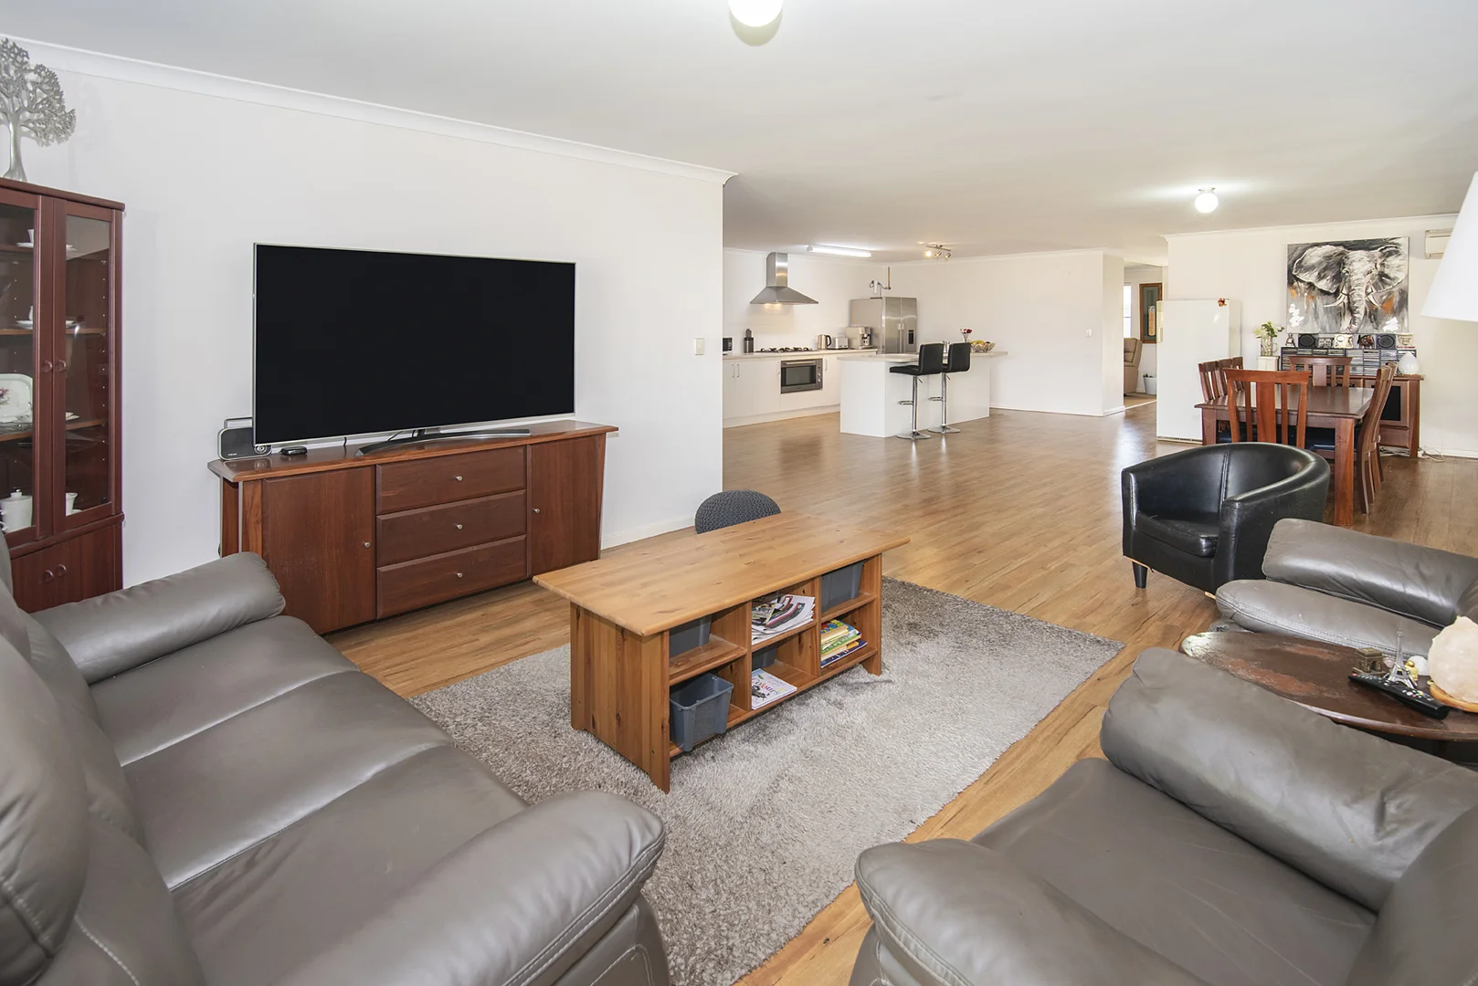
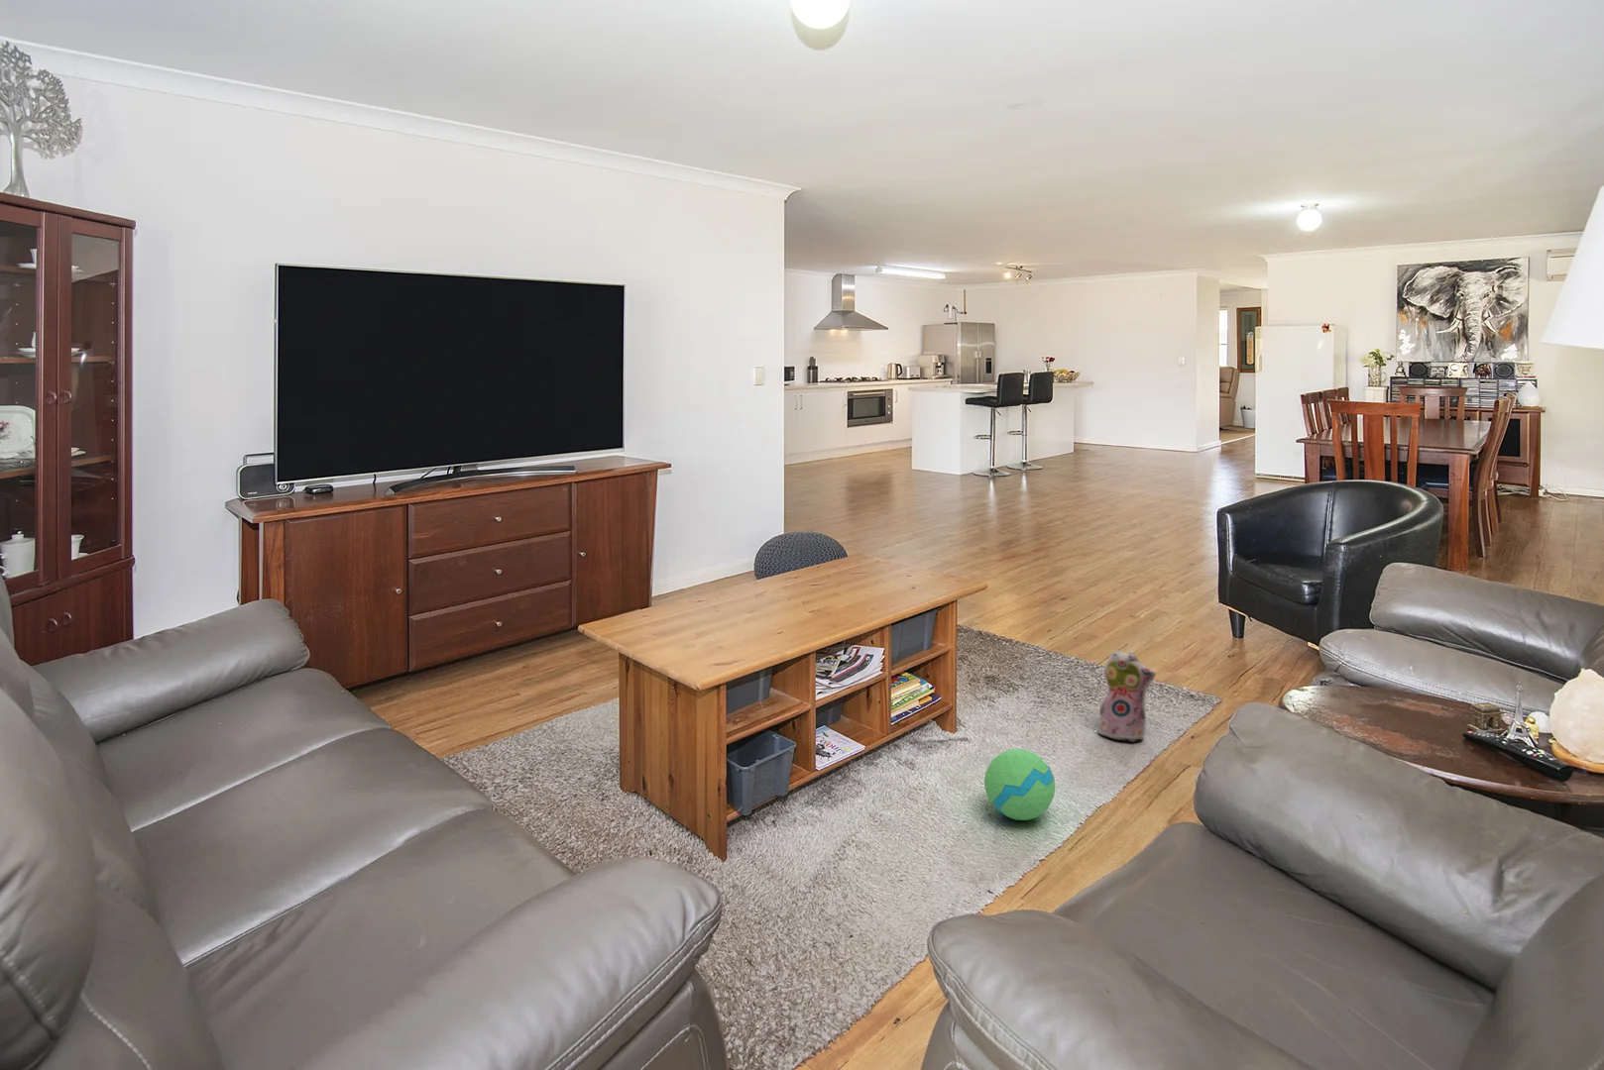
+ ball (1019, 783)
+ plush toy (1124, 693)
